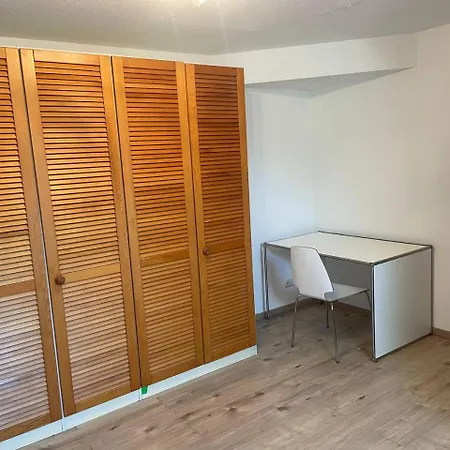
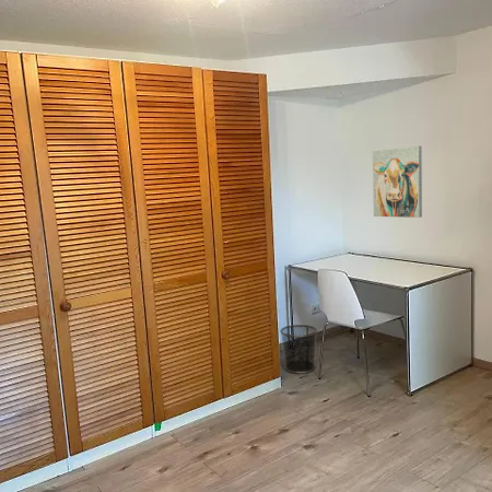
+ wall art (396, 183)
+ waste bin (298, 348)
